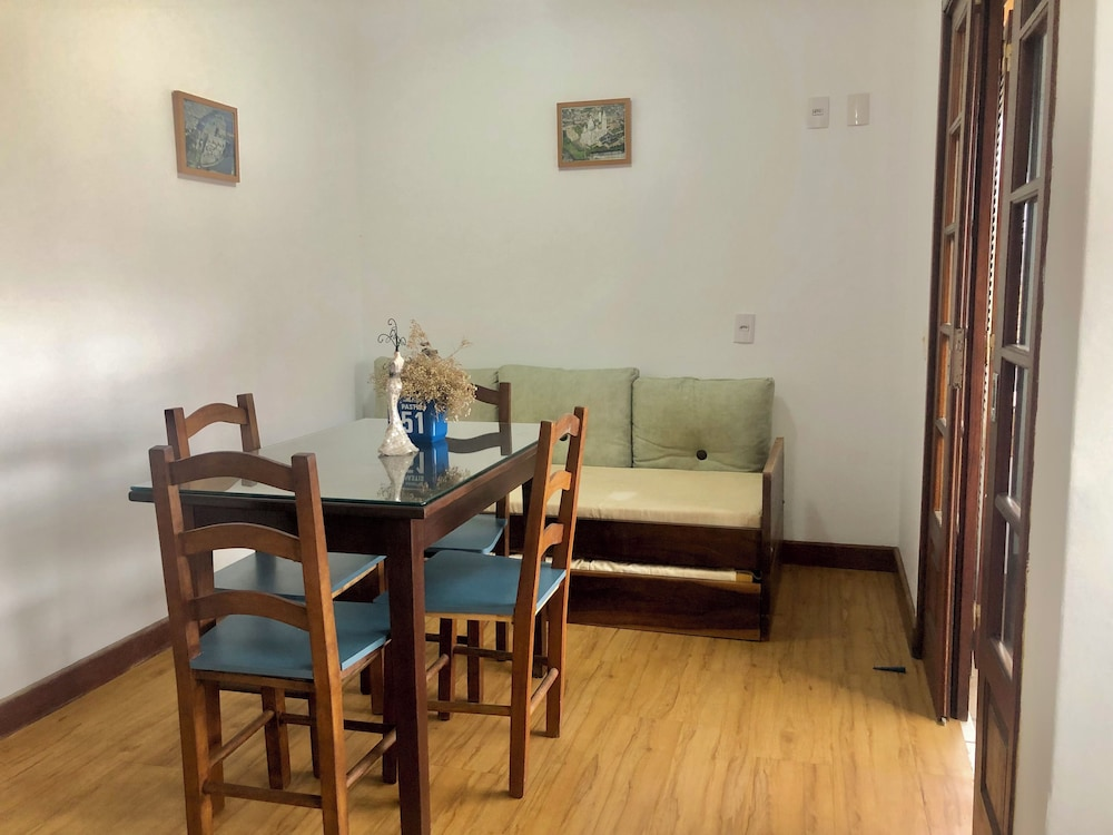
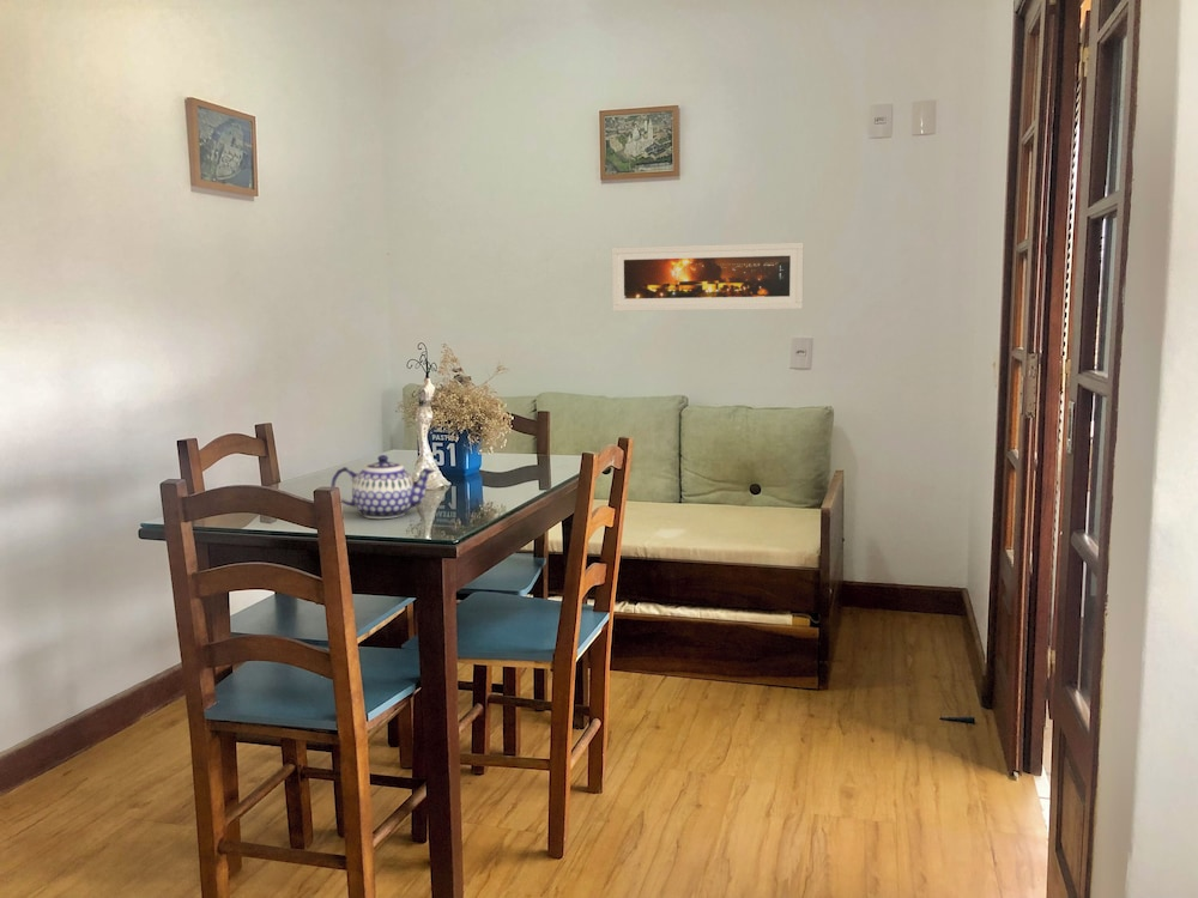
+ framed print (704, 278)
+ teapot (383, 485)
